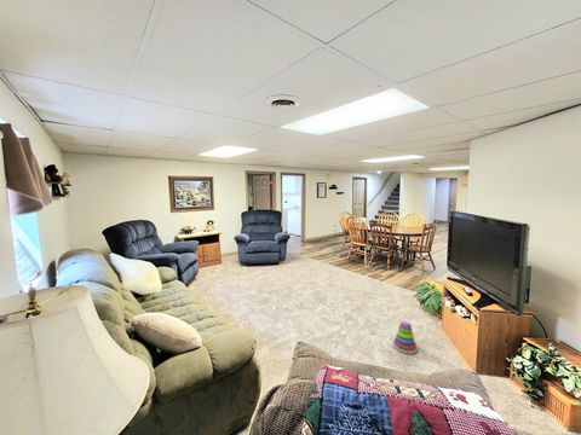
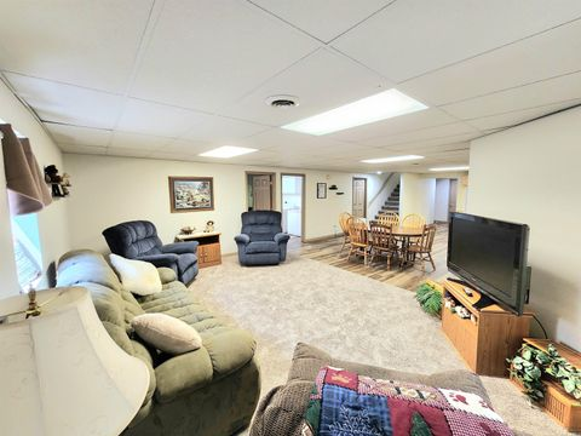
- stacking toy (404, 335)
